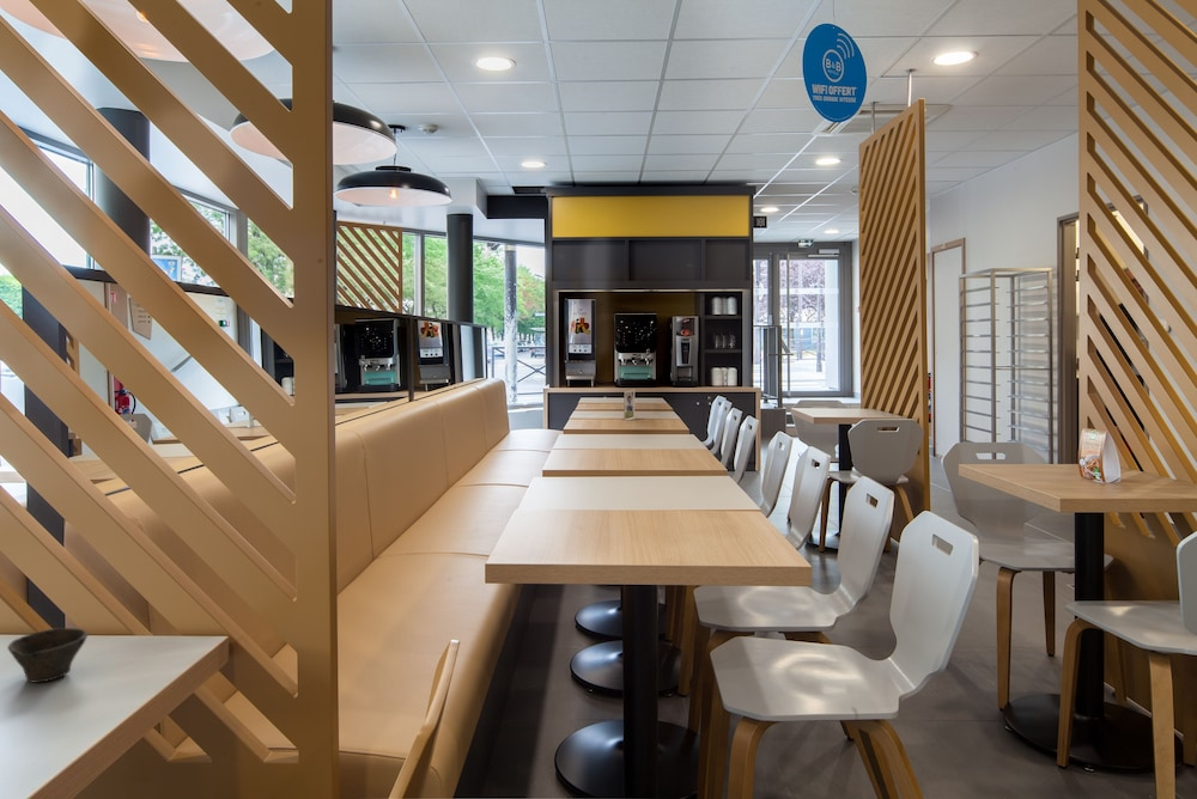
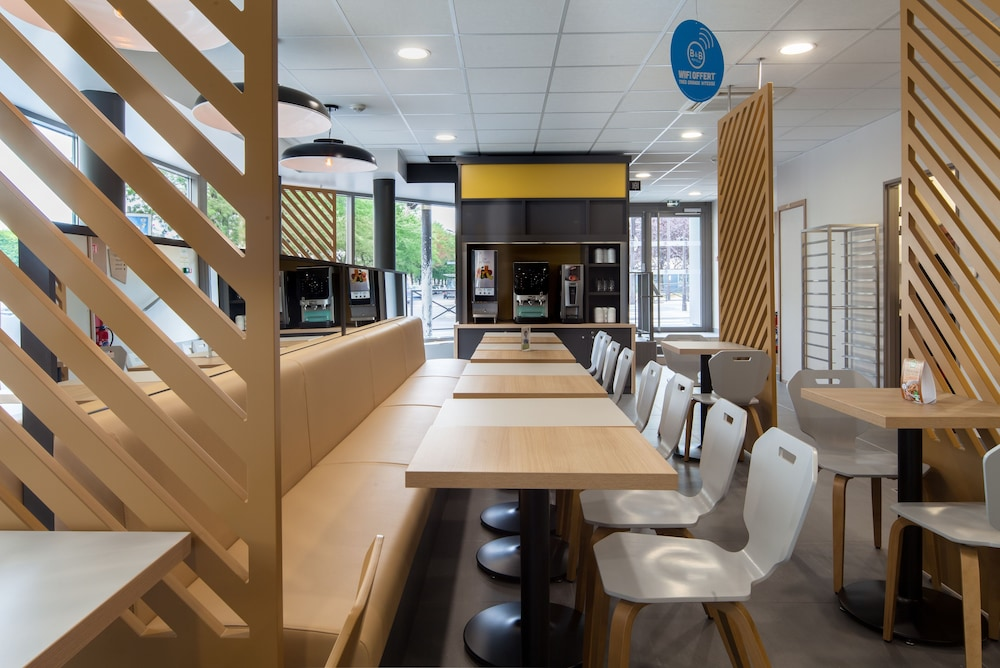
- cup (50, 654)
